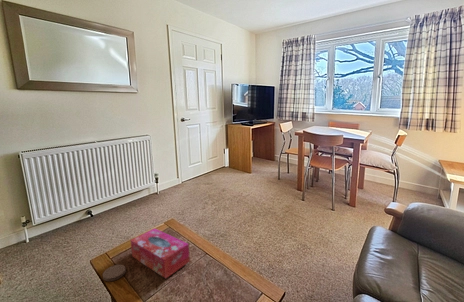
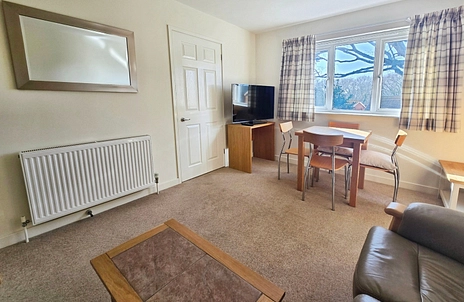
- coaster (114, 272)
- tissue box (159, 250)
